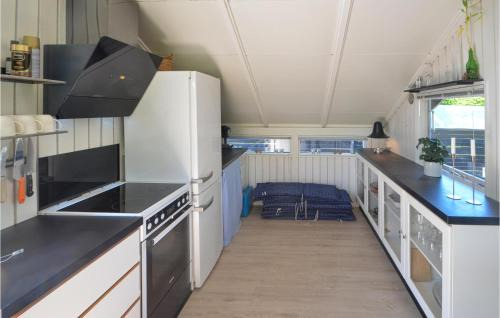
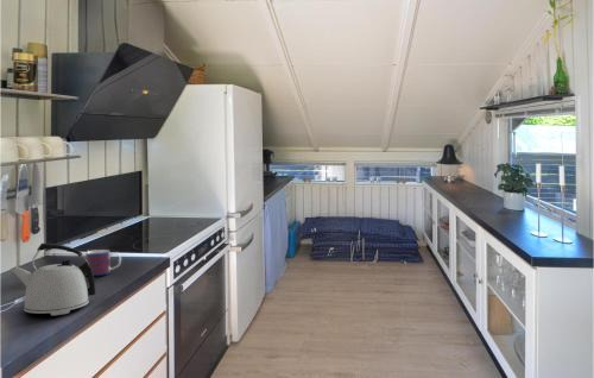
+ kettle (55, 275)
+ mug (103, 262)
